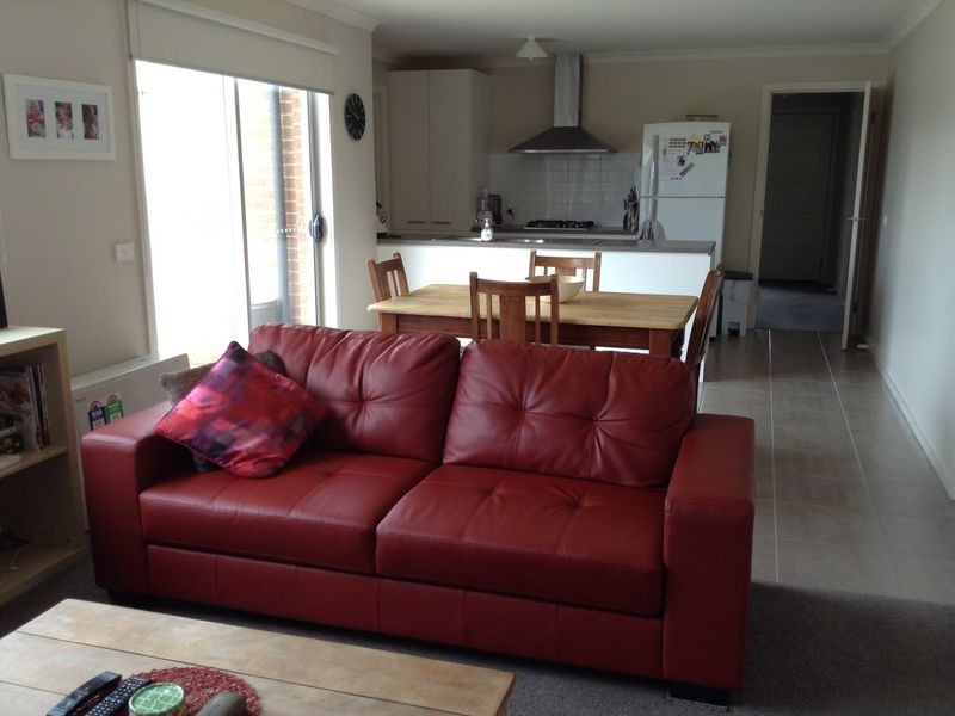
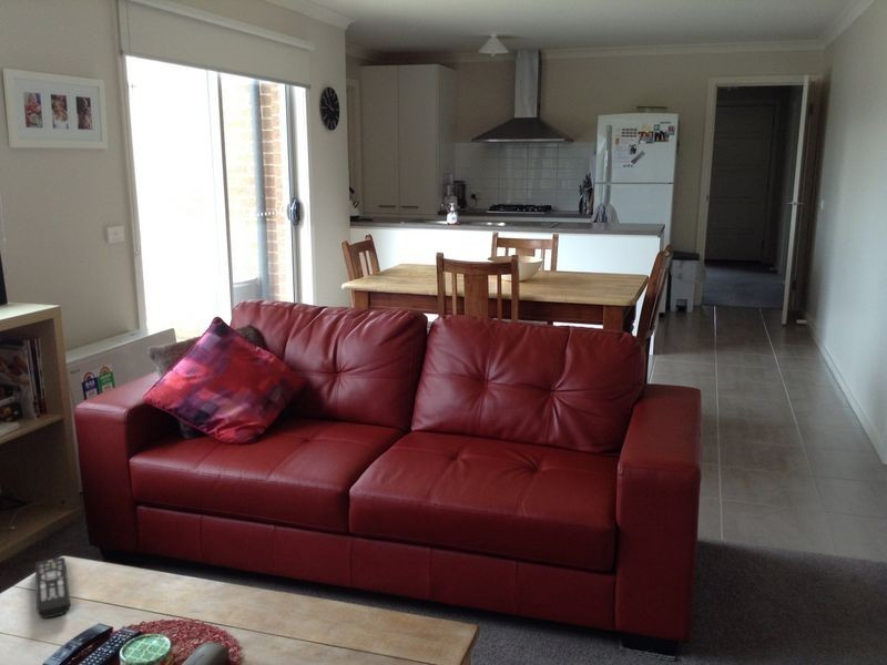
+ remote control (52, 585)
